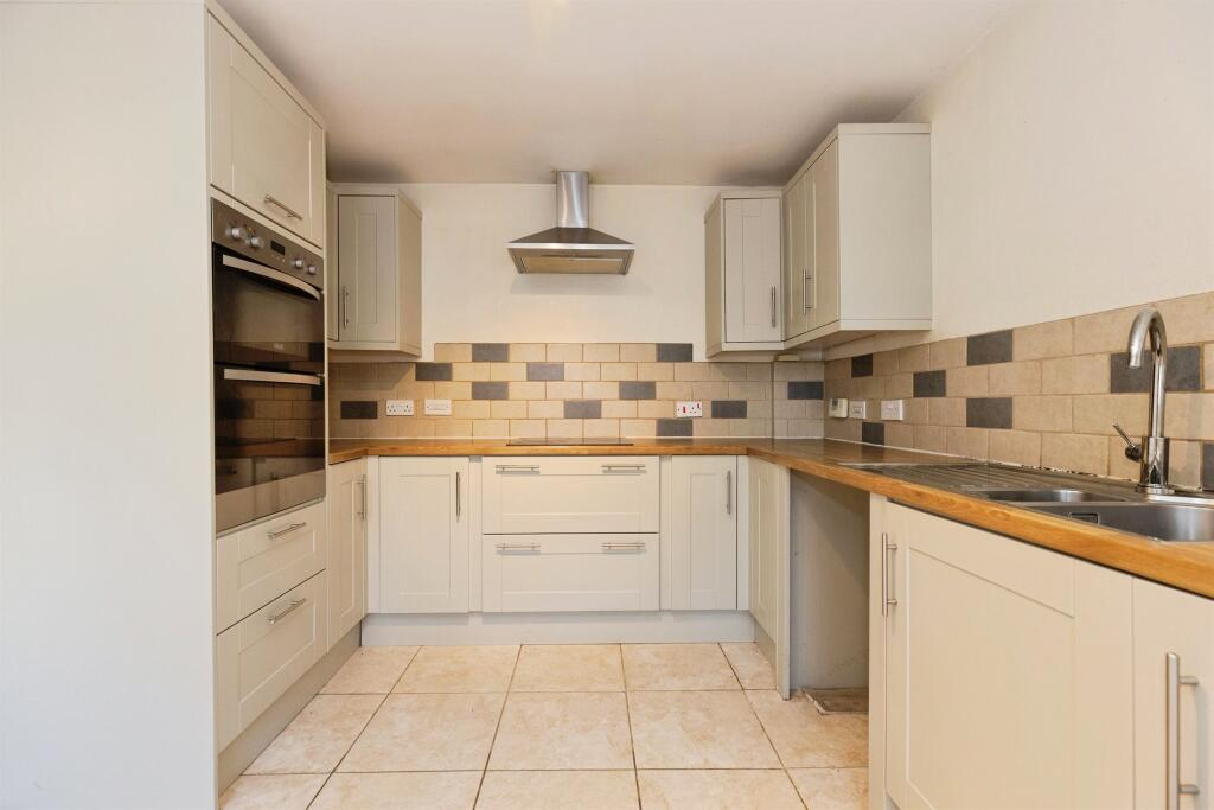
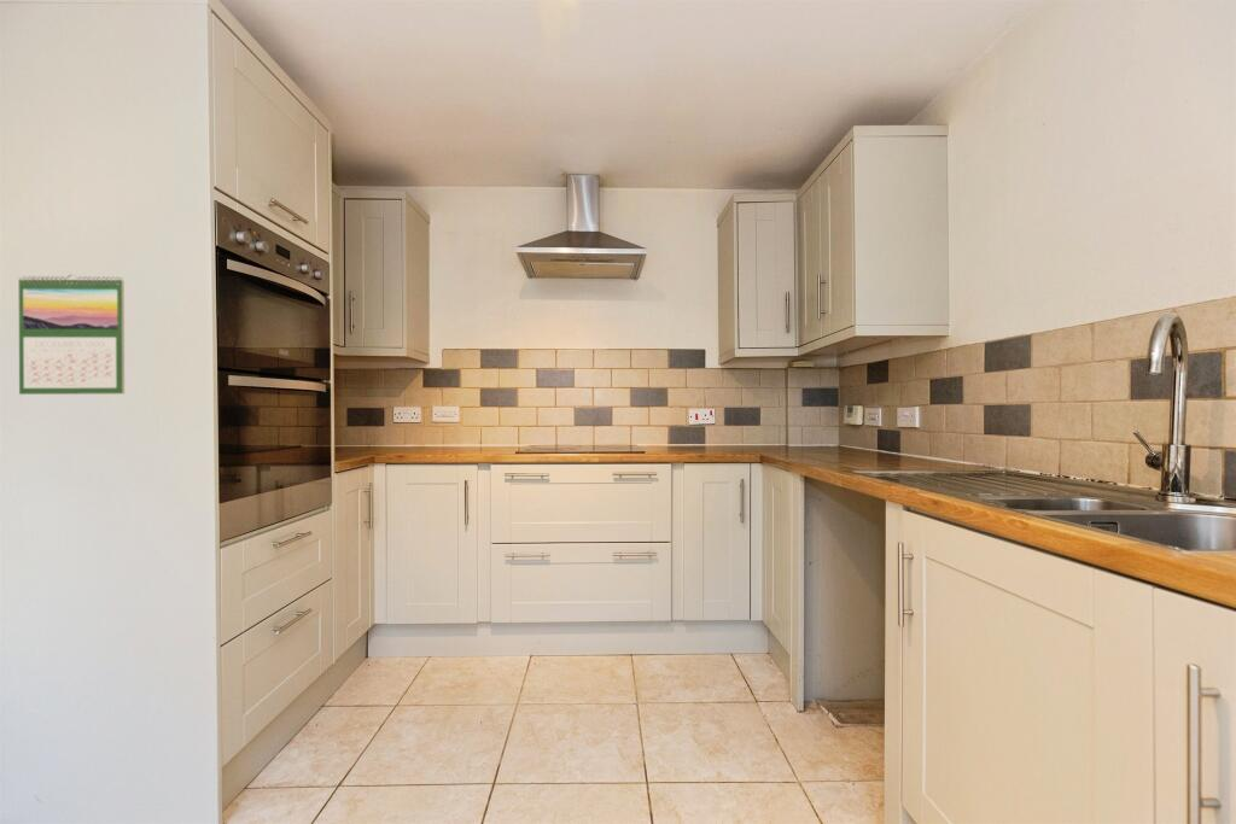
+ calendar (71, 333)
